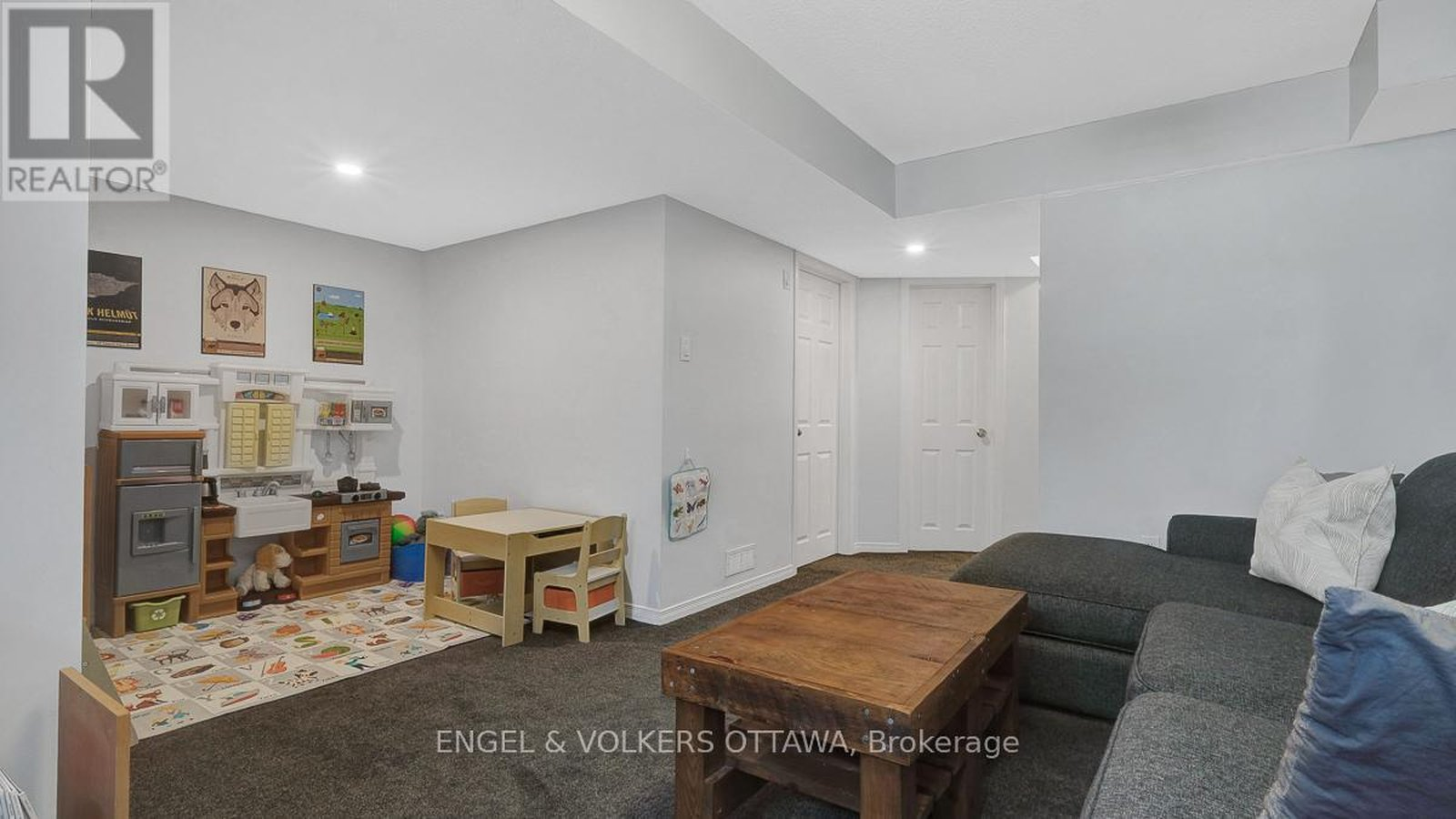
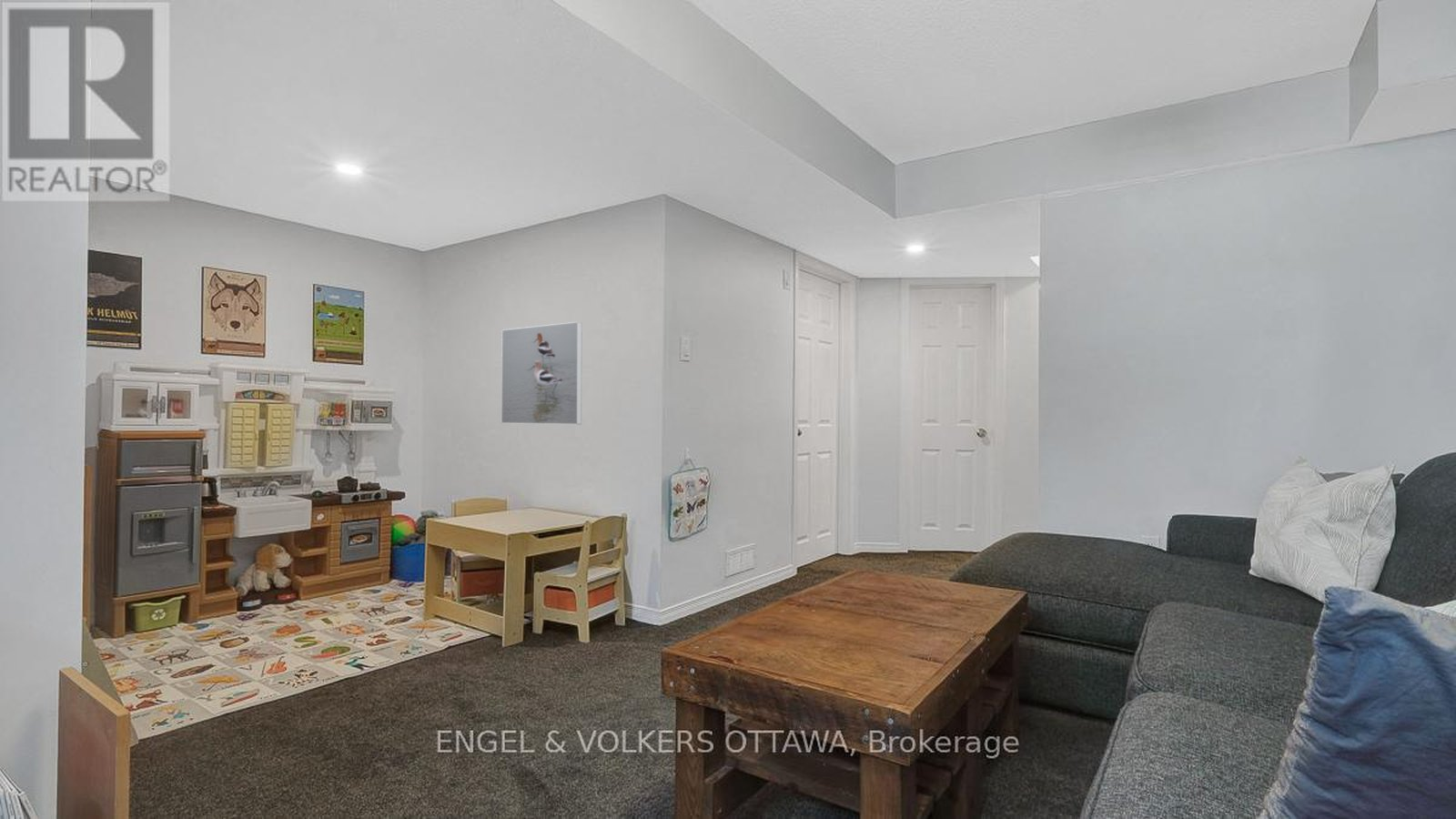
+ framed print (540, 375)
